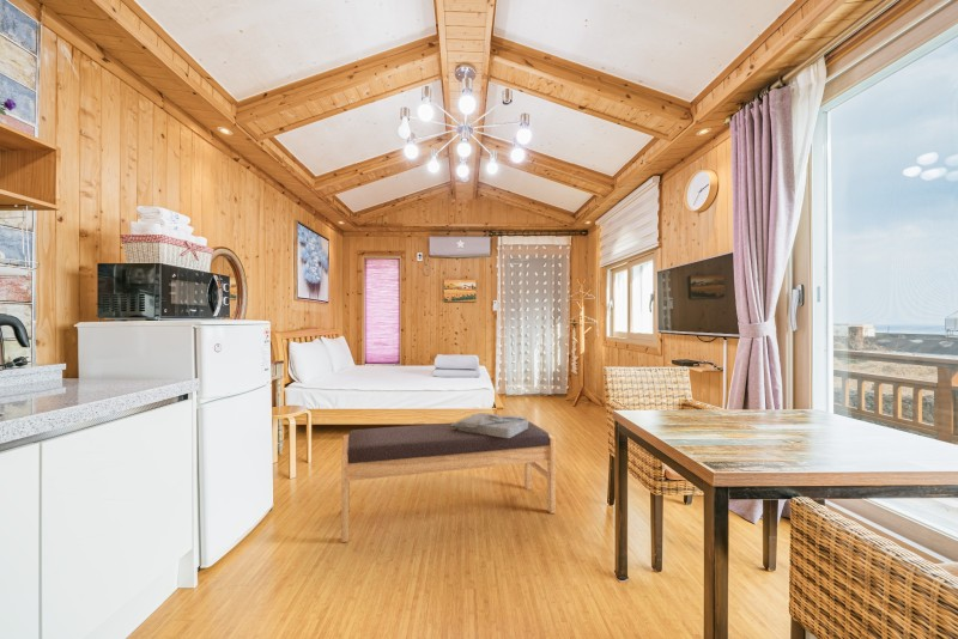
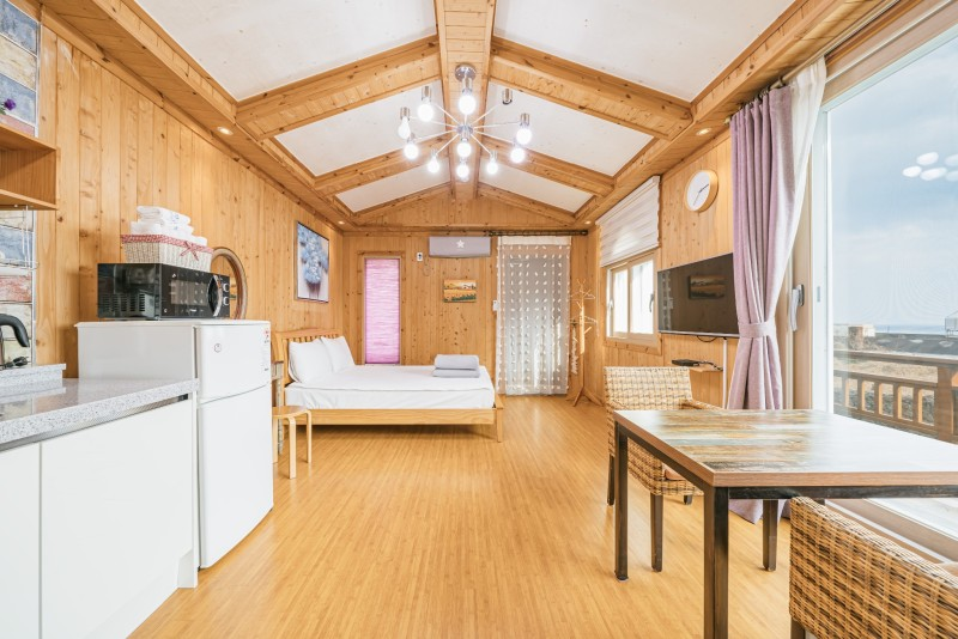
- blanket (490, 420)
- bench (448, 469)
